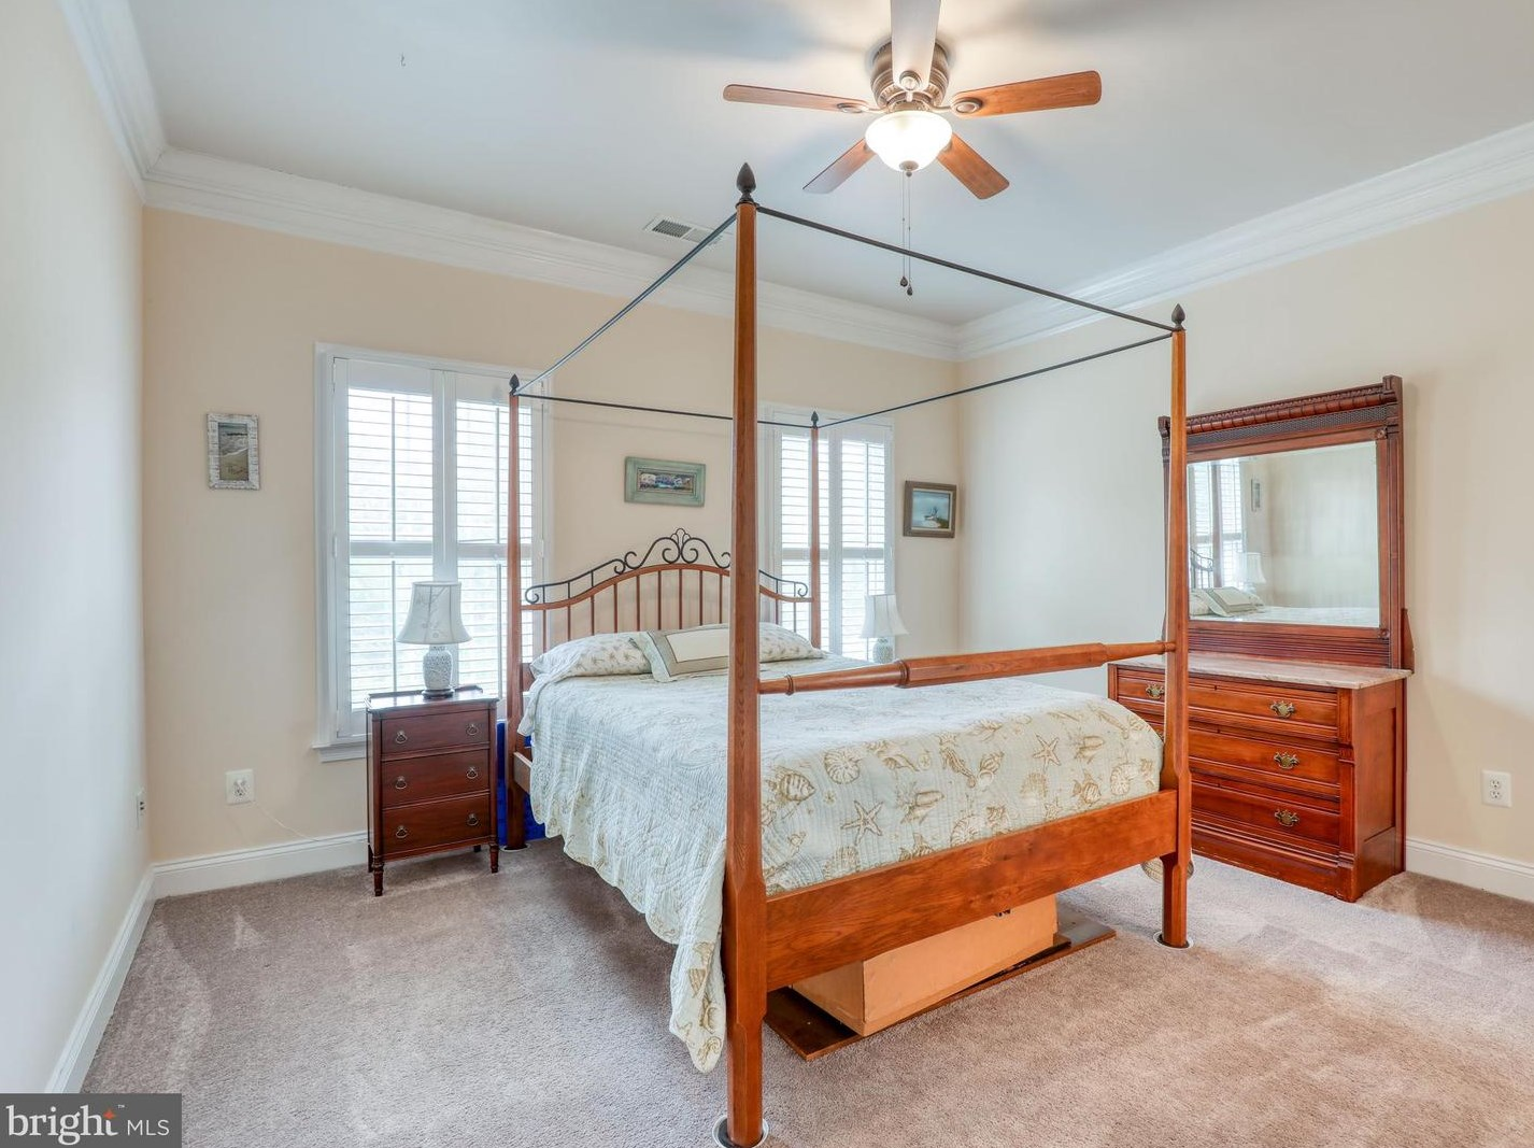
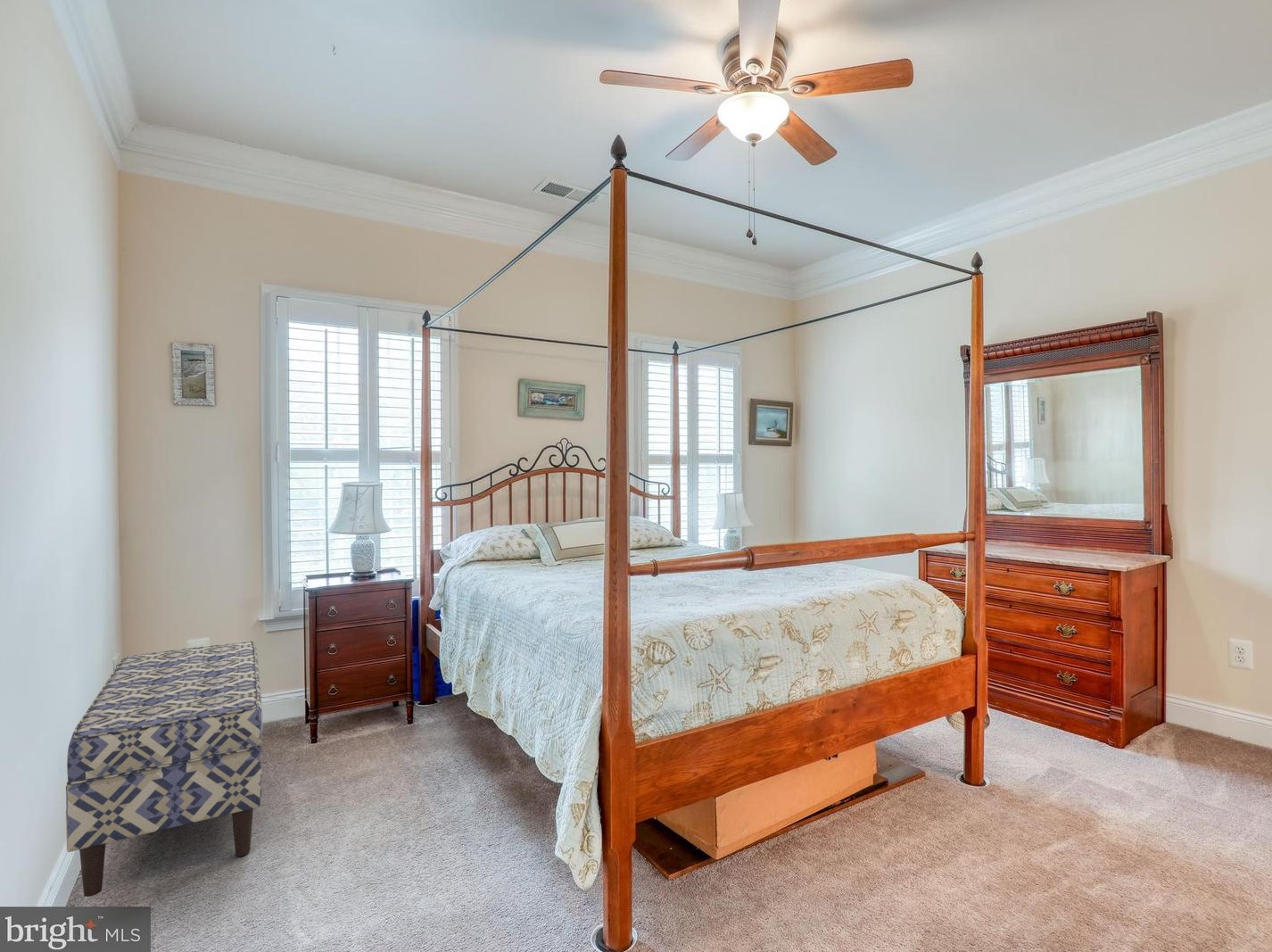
+ bench (183, 741)
